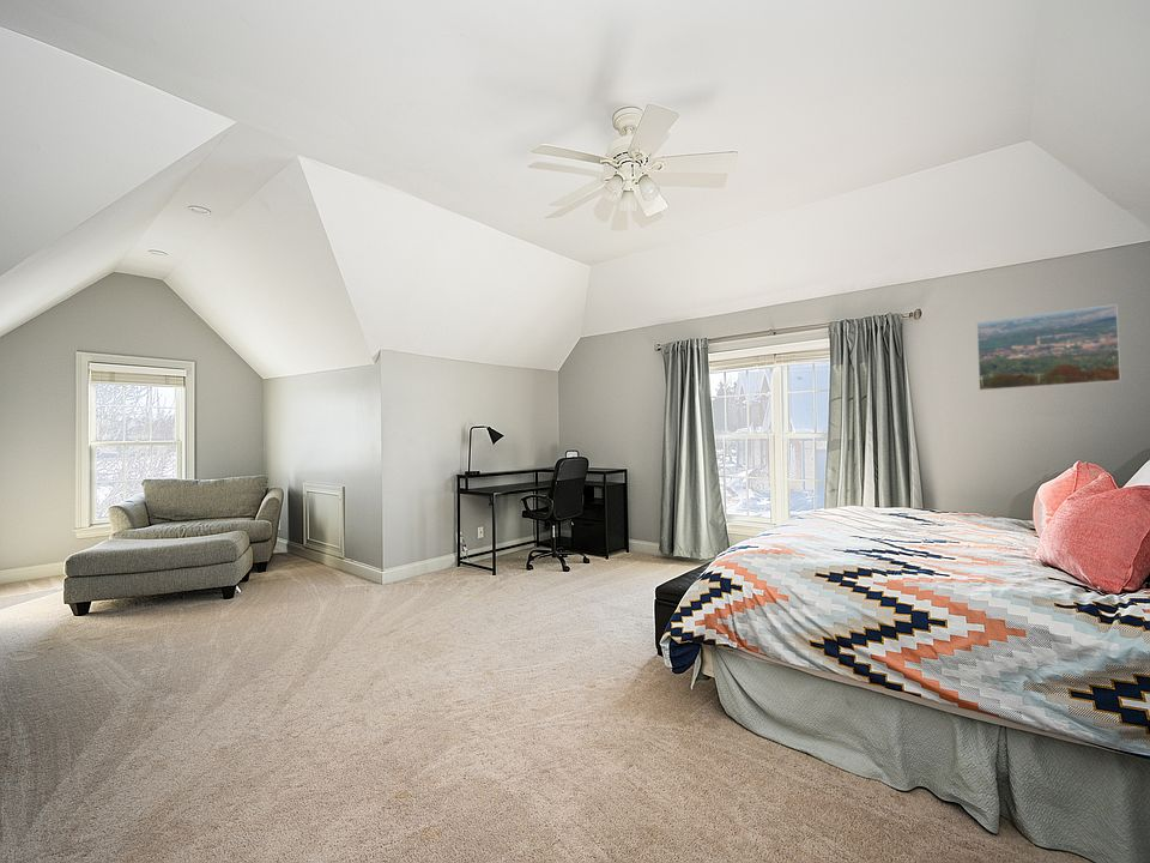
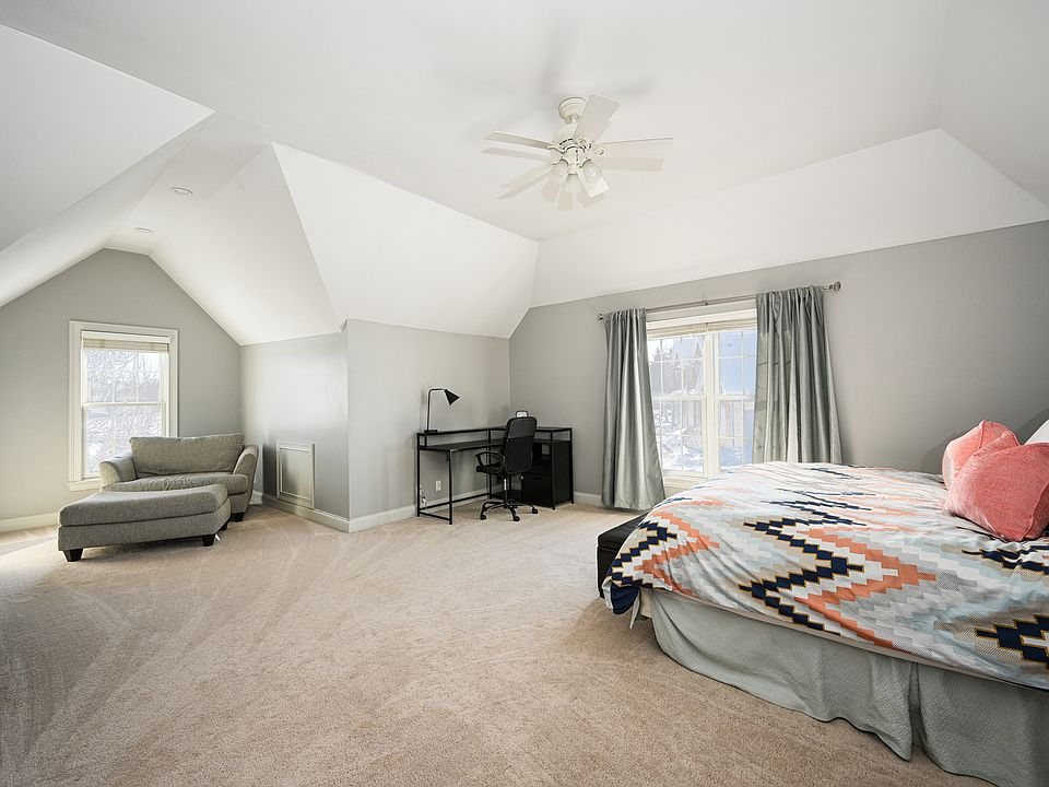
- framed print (1043, 350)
